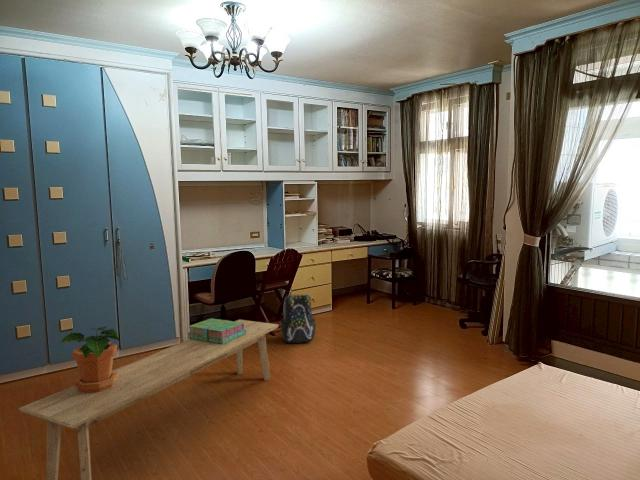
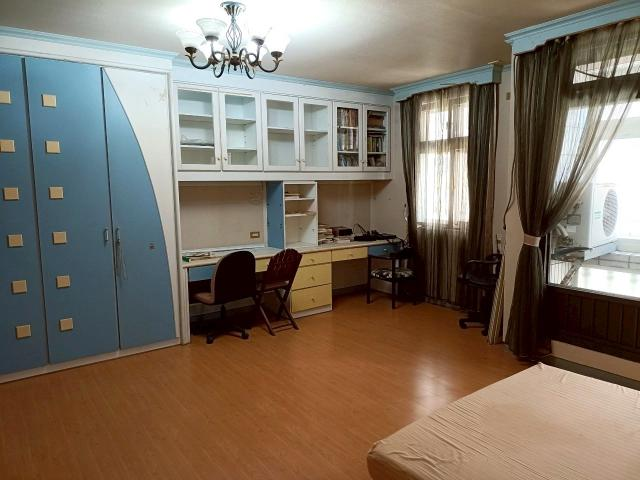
- stack of books (216, 329)
- potted plant (92, 360)
- bench (177, 381)
- backpack (297, 317)
